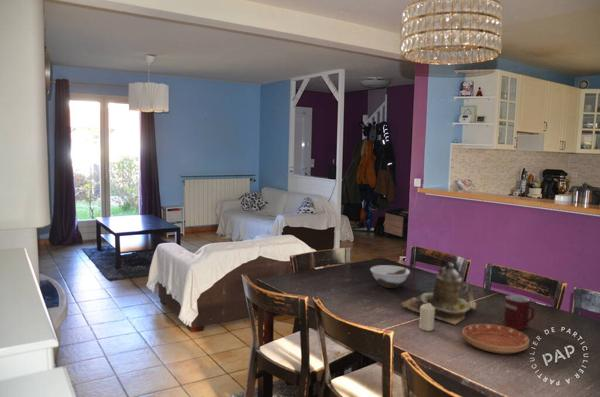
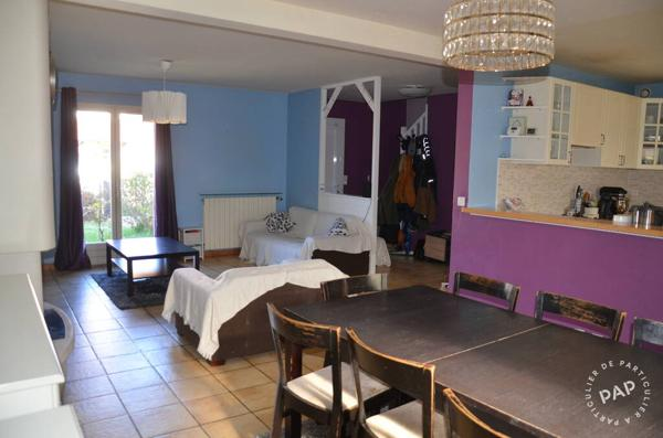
- teapot (440, 286)
- mug (520, 313)
- saucer (494, 339)
- candle (427, 316)
- bowl (389, 277)
